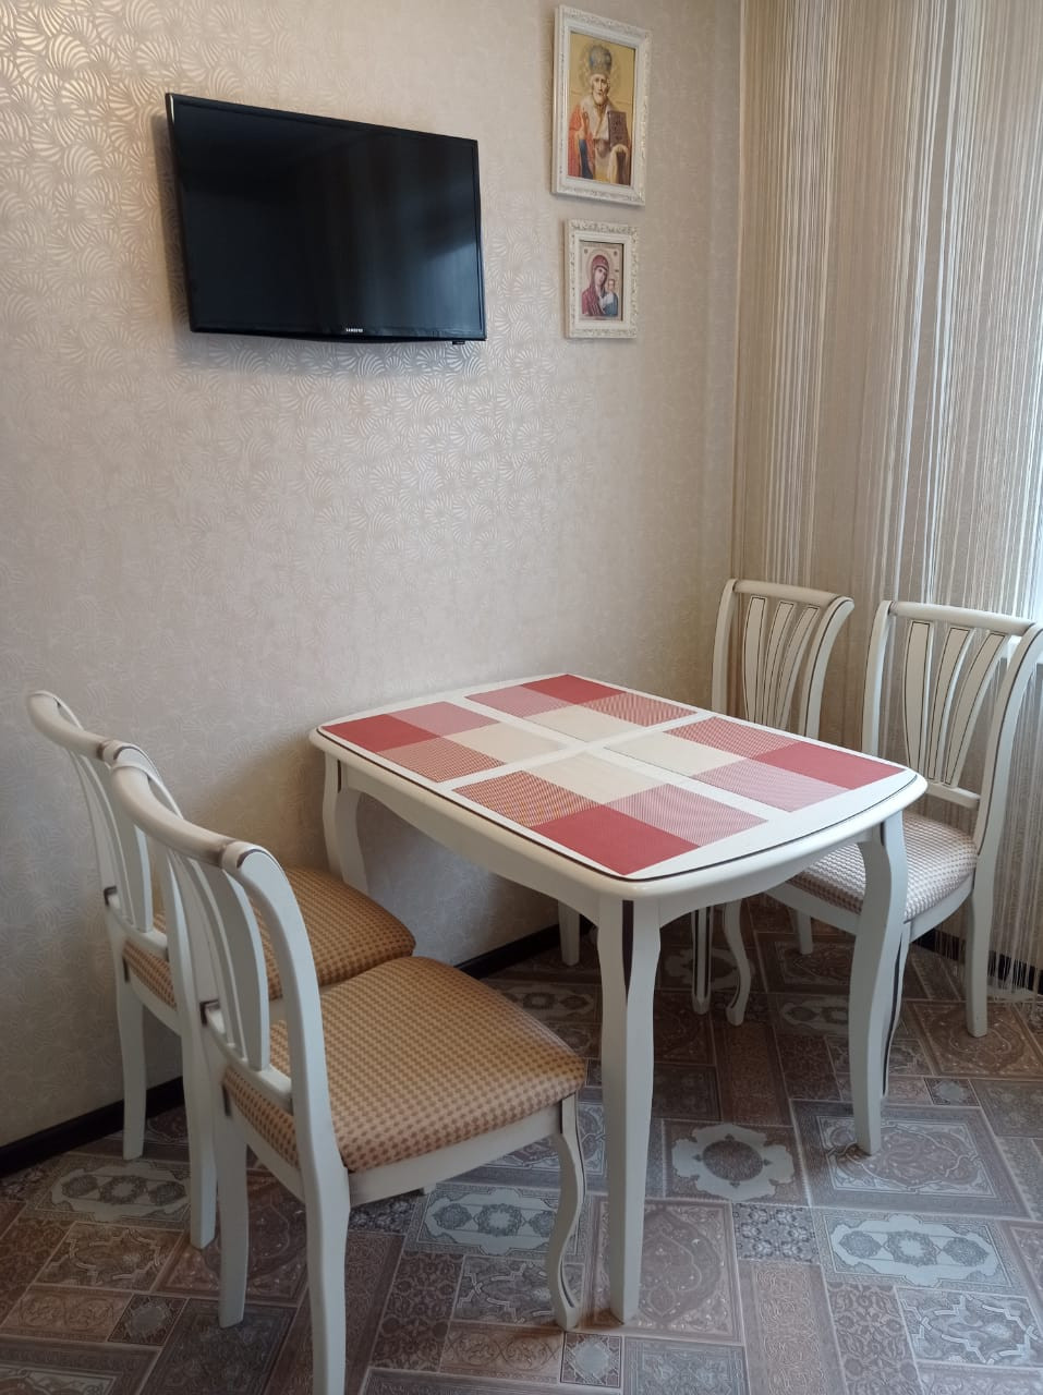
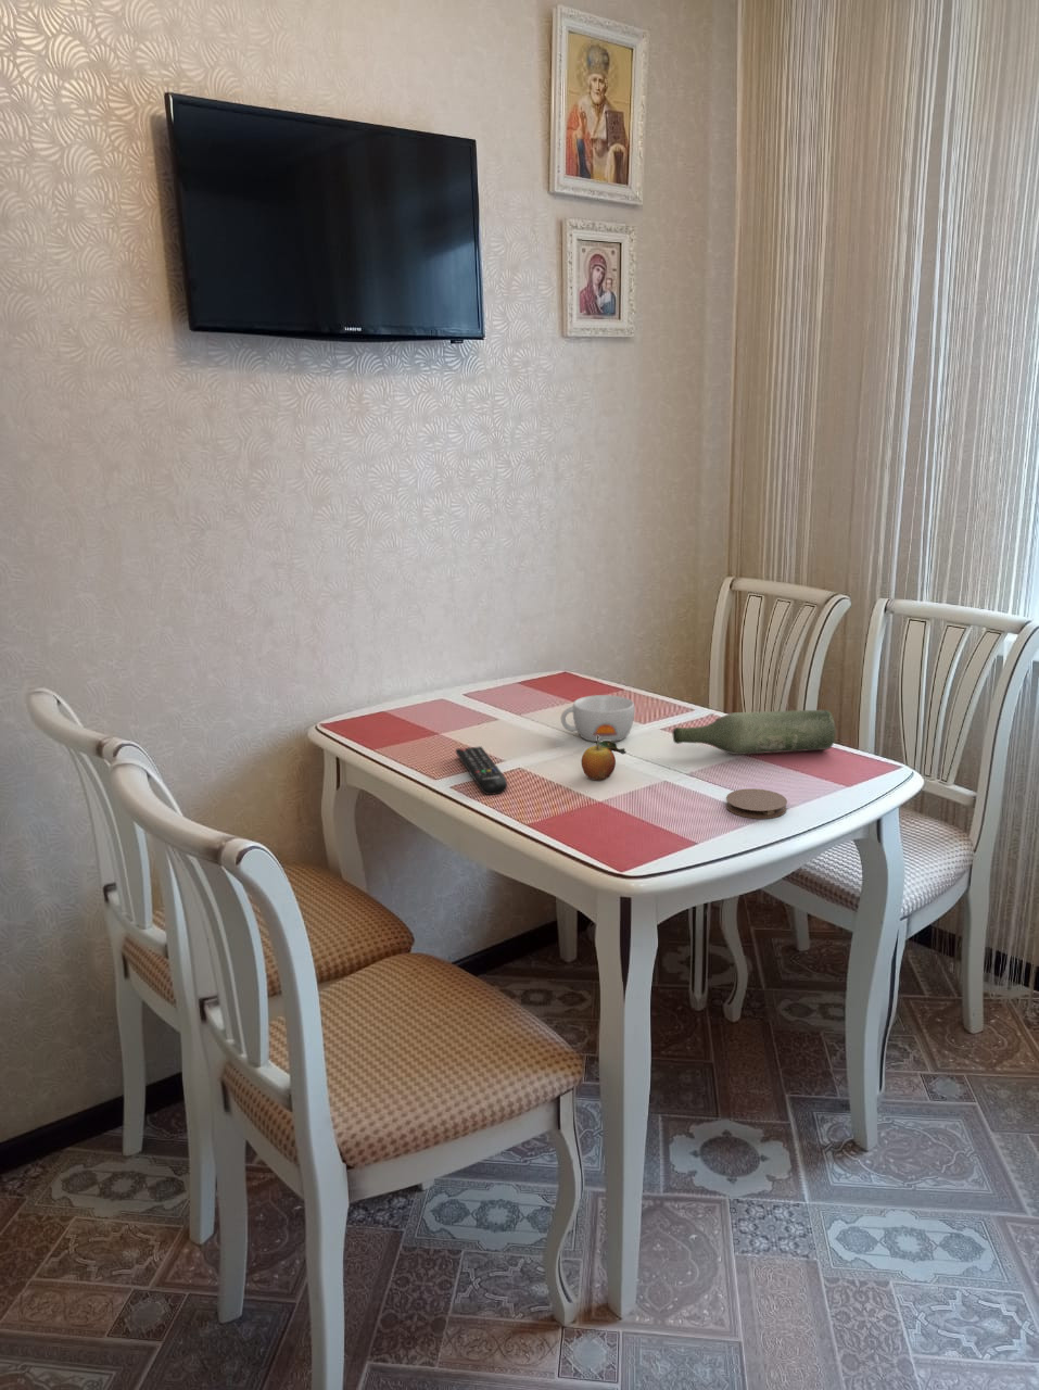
+ remote control (480, 768)
+ bottle (756, 733)
+ coaster (755, 803)
+ bowl (597, 718)
+ fruit (606, 753)
